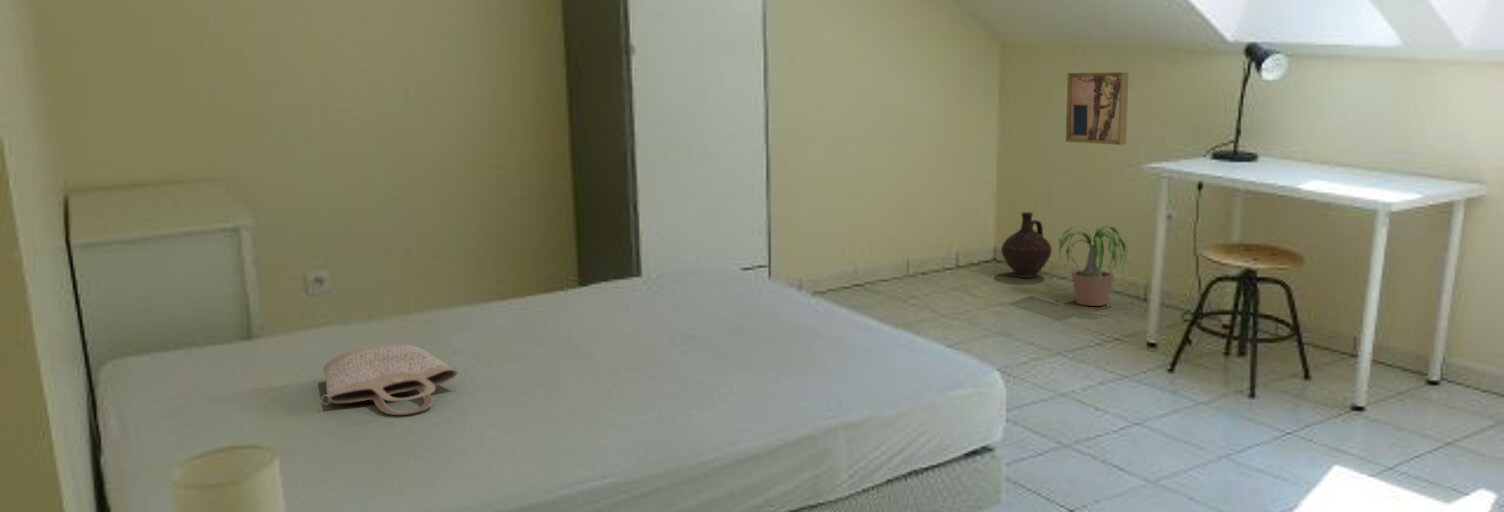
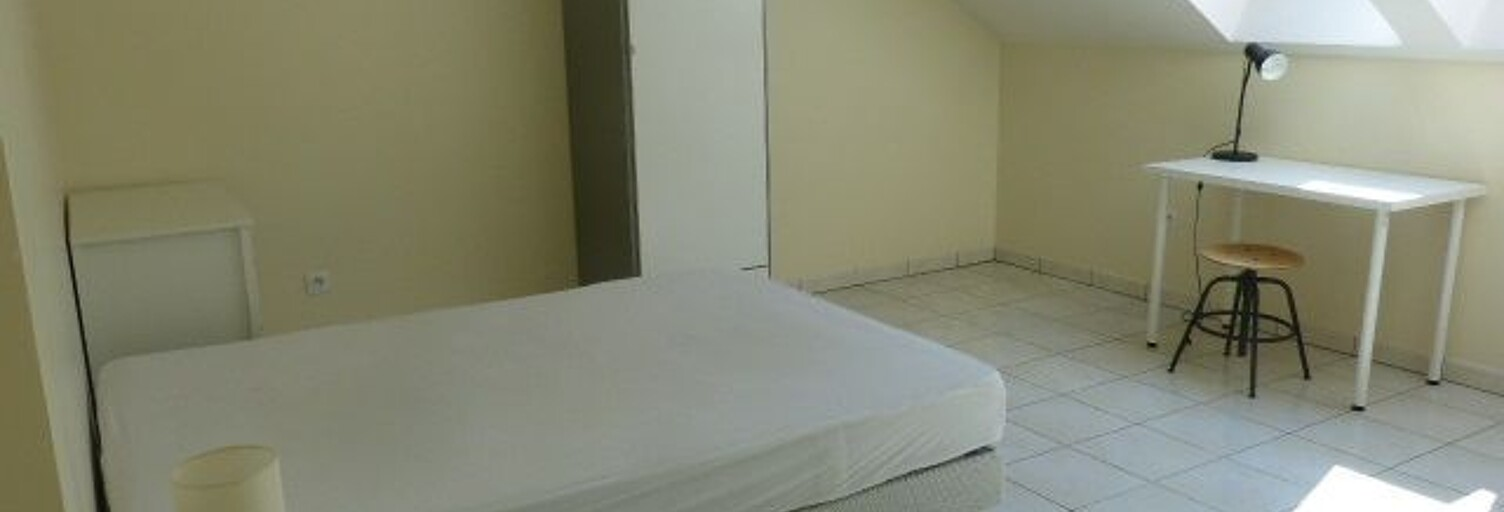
- wall art (1096, 108)
- ceramic jug (1026, 244)
- shopping bag (387, 376)
- potted plant (1101, 265)
